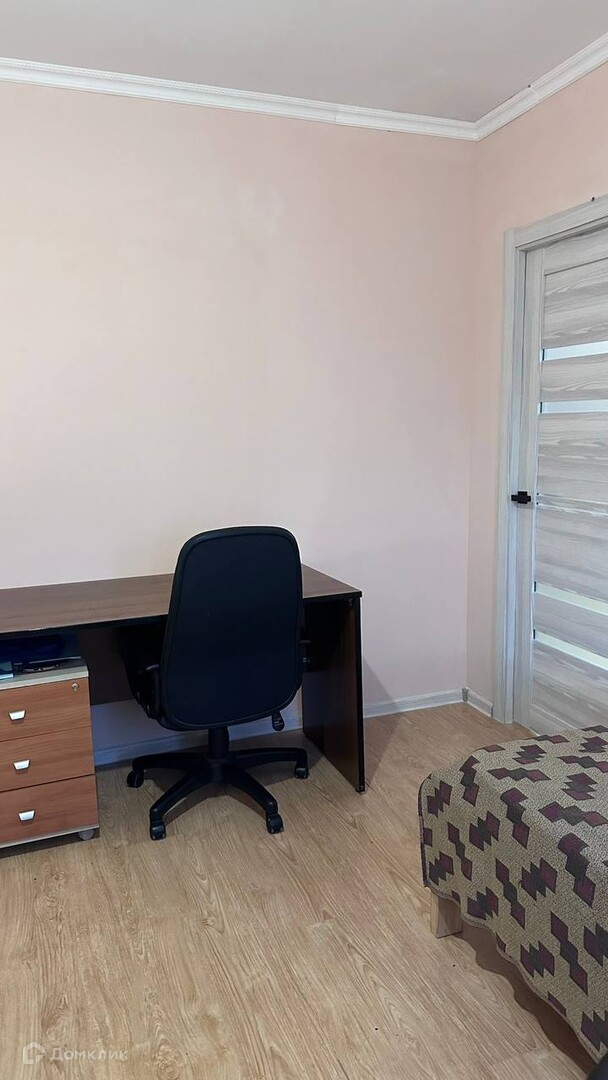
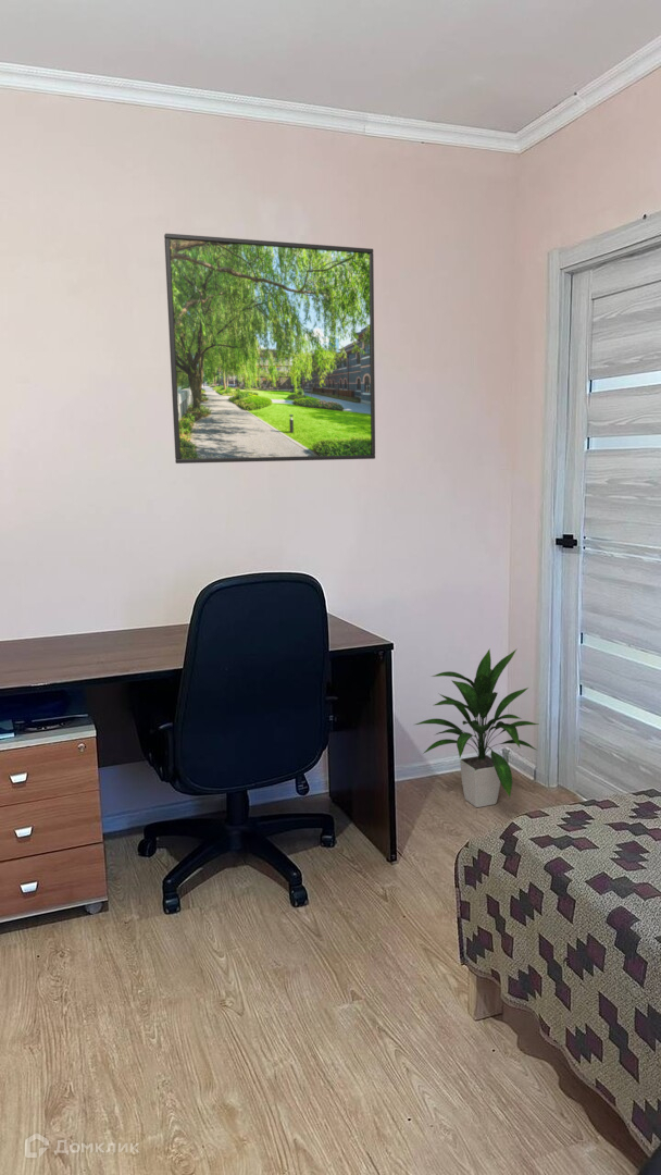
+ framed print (276, 354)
+ indoor plant (481, 729)
